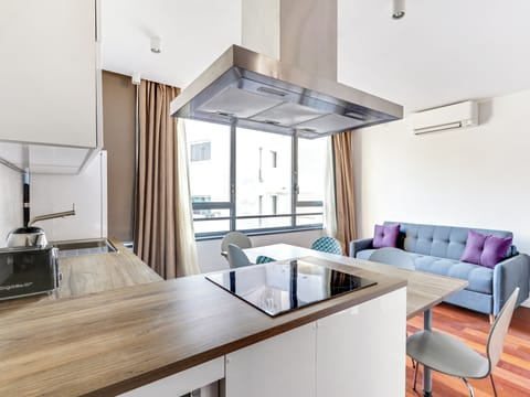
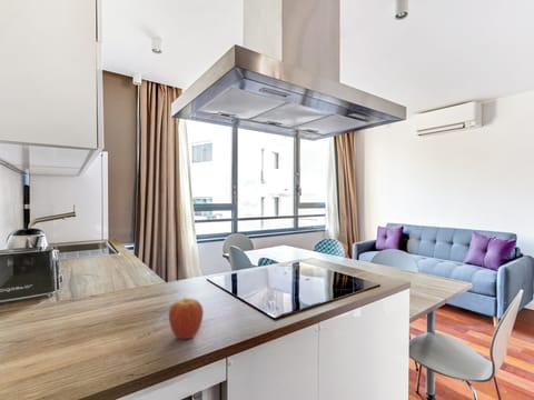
+ fruit (186, 316)
